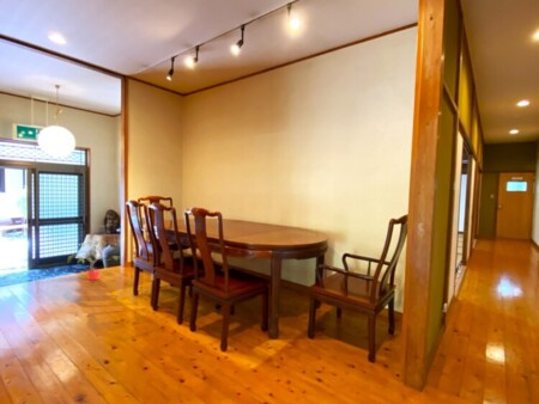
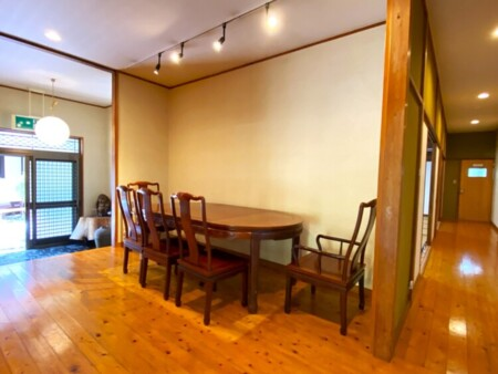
- potted plant (96, 259)
